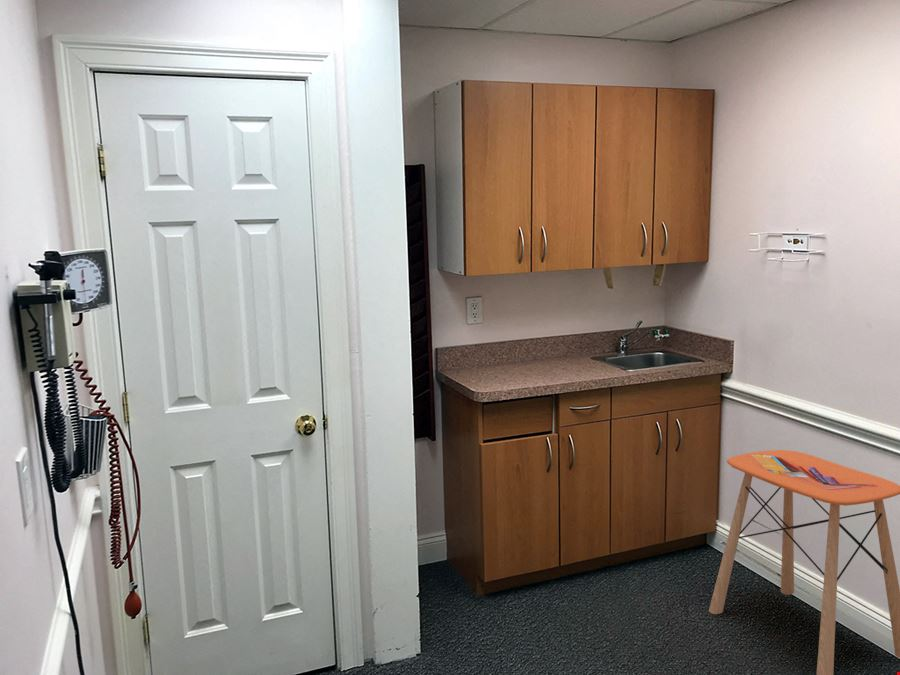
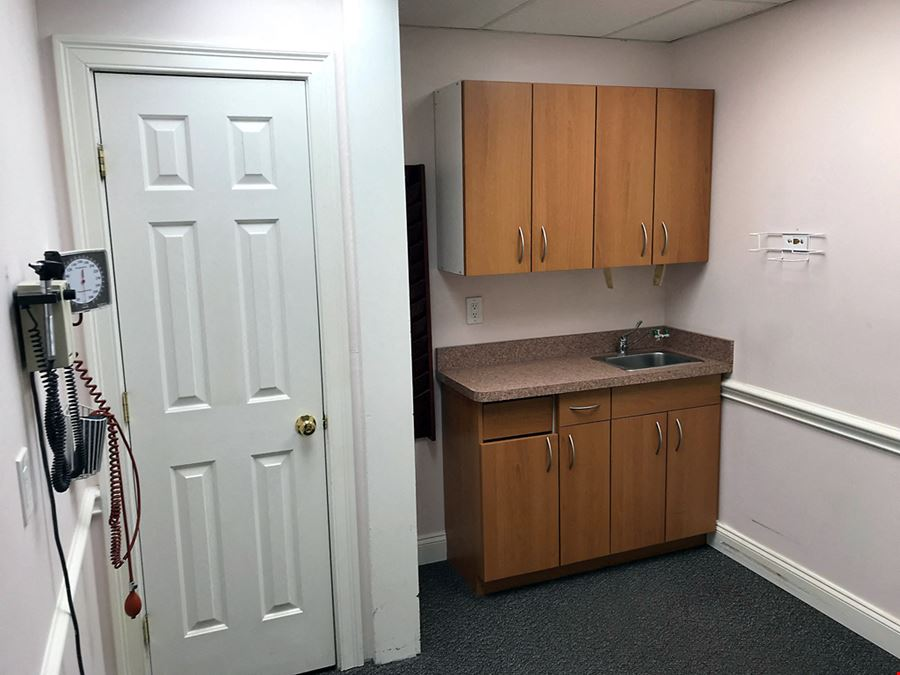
- side table (806, 554)
